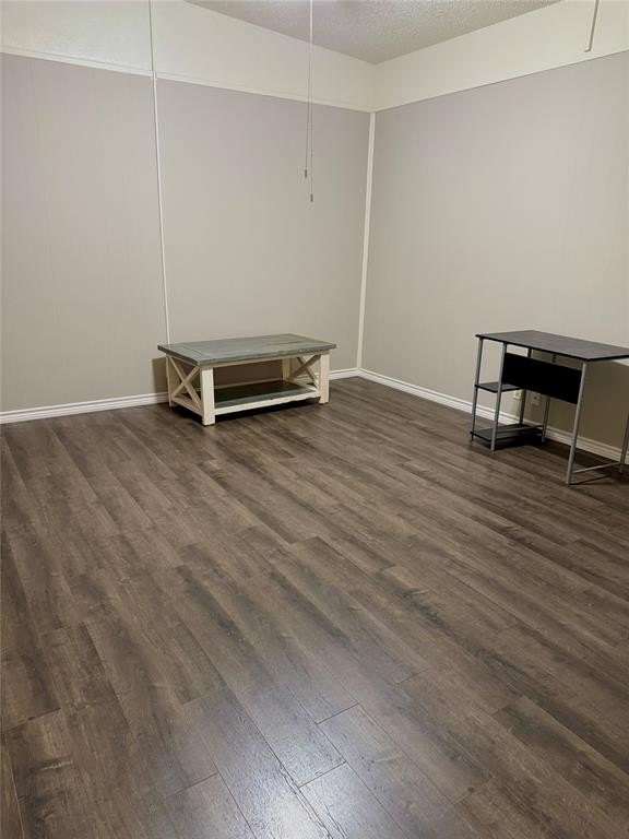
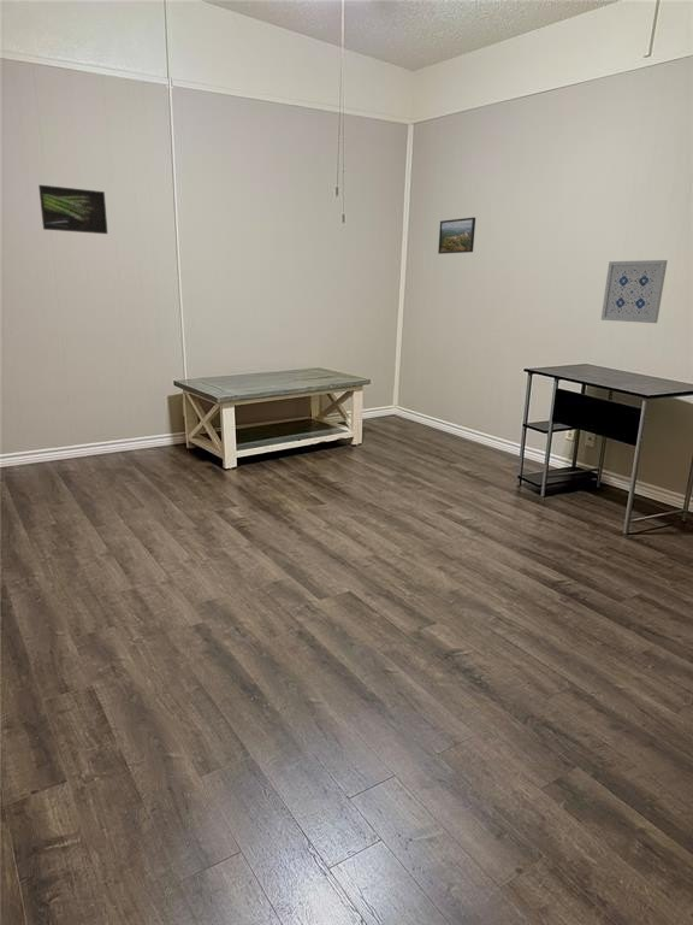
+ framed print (73, 210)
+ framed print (456, 236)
+ wall art (632, 291)
